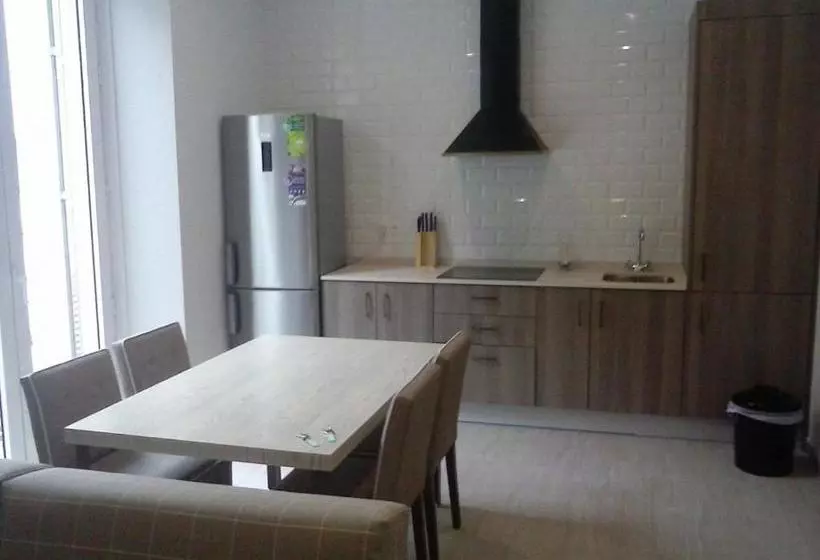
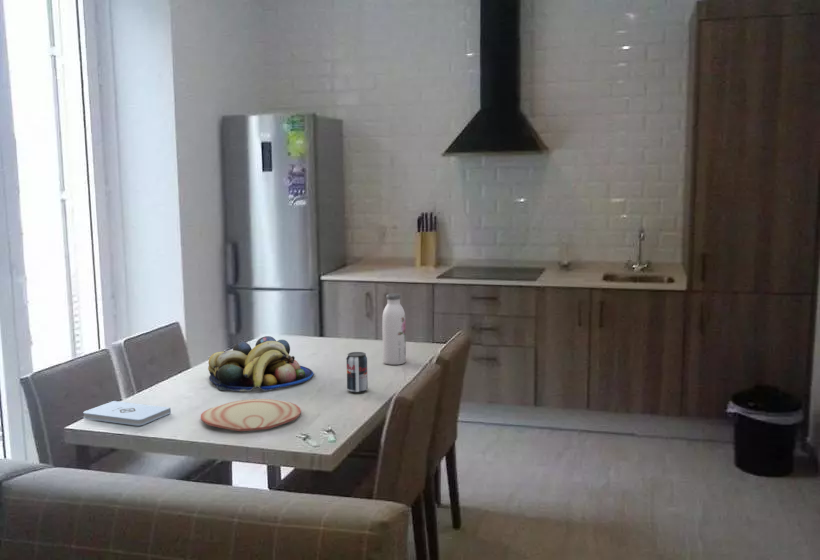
+ beverage can (357, 372)
+ plate (251, 410)
+ fruit bowl (261, 359)
+ water bottle (394, 328)
+ notepad (126, 412)
